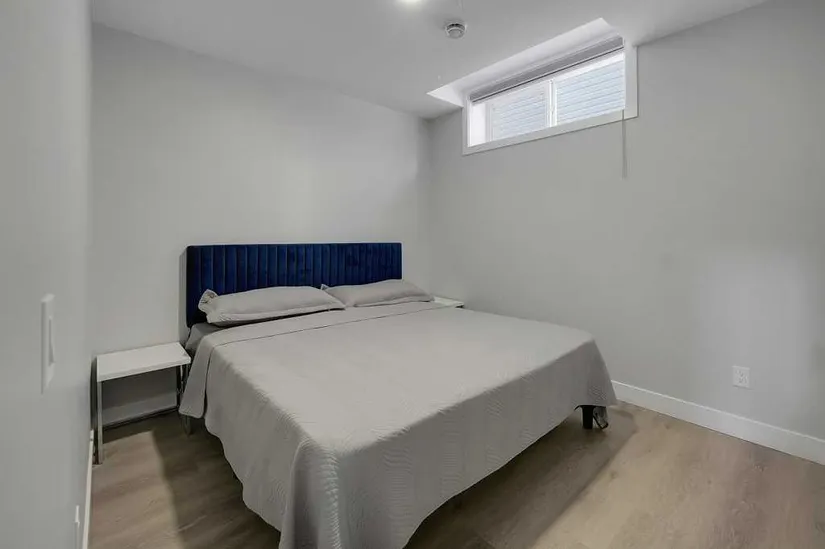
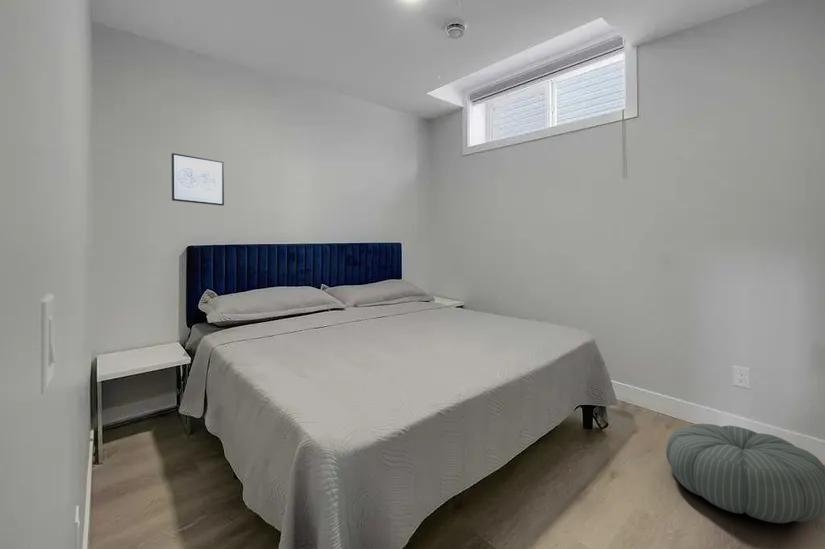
+ pouf (741, 467)
+ wall art (198, 180)
